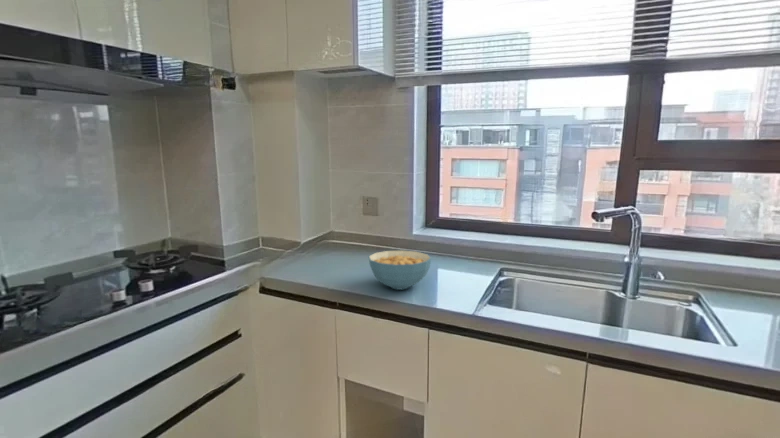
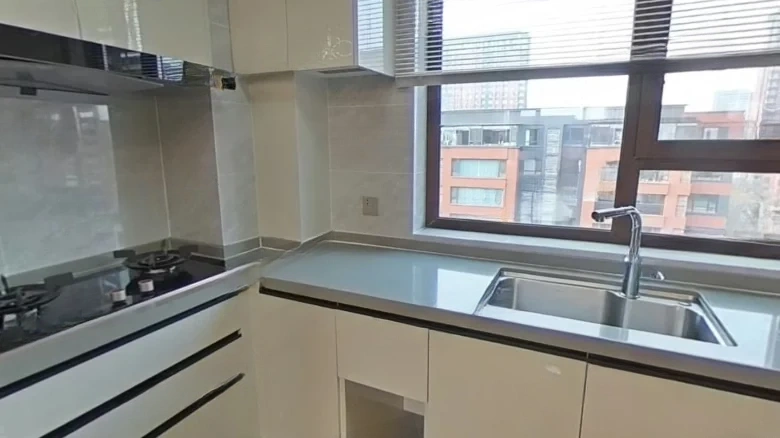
- cereal bowl (399, 272)
